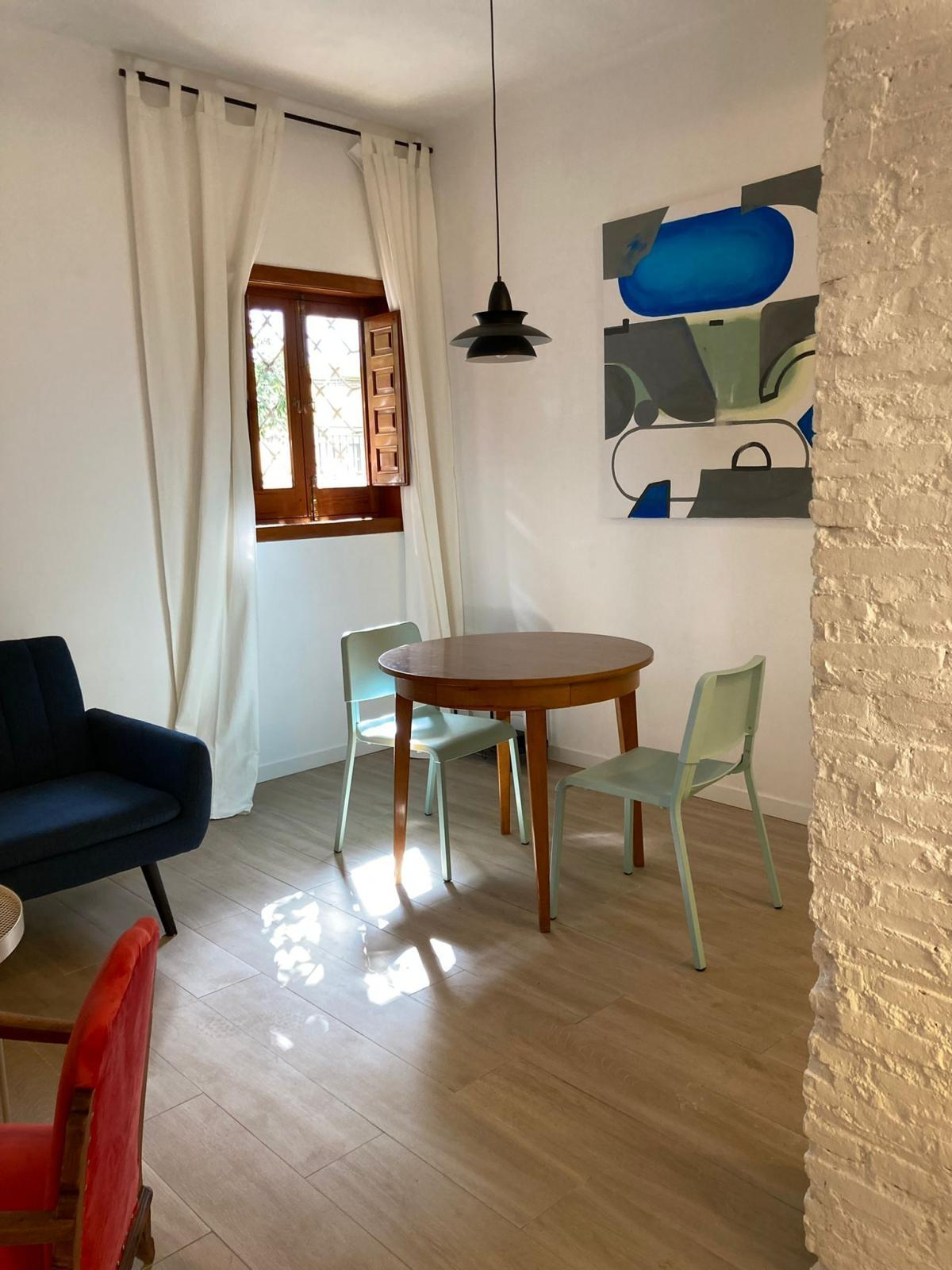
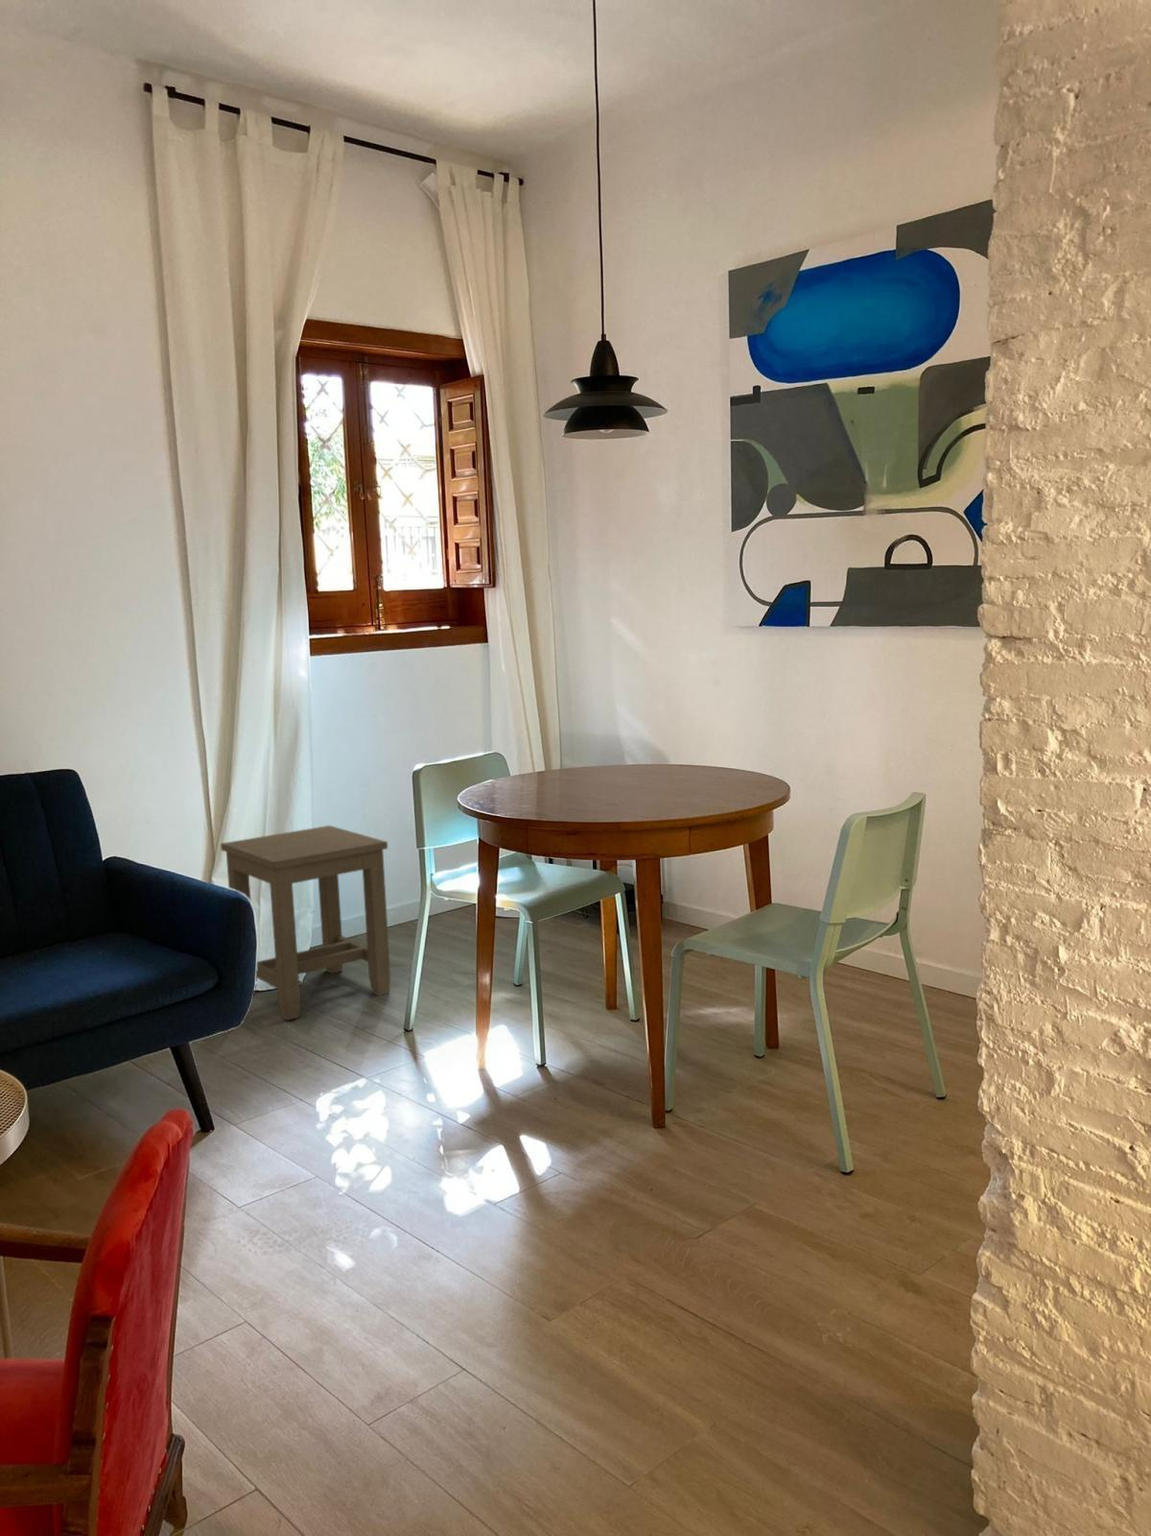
+ side table (320, 918)
